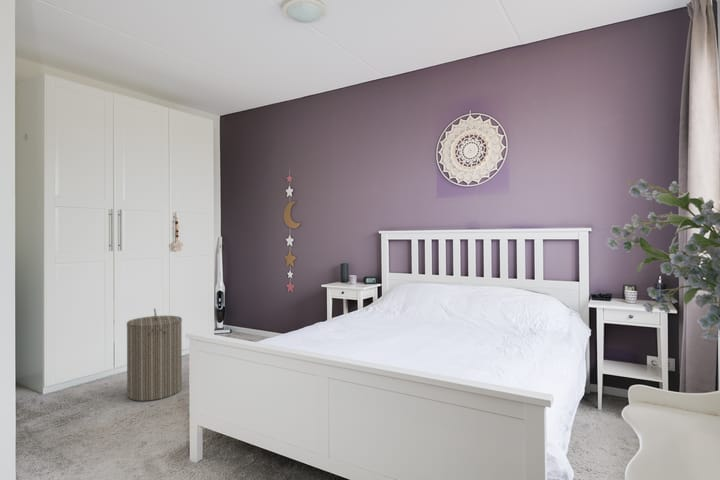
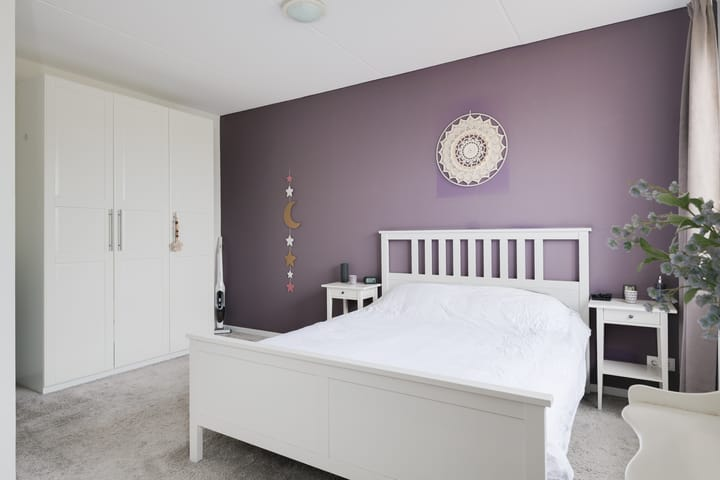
- laundry hamper (155, 350)
